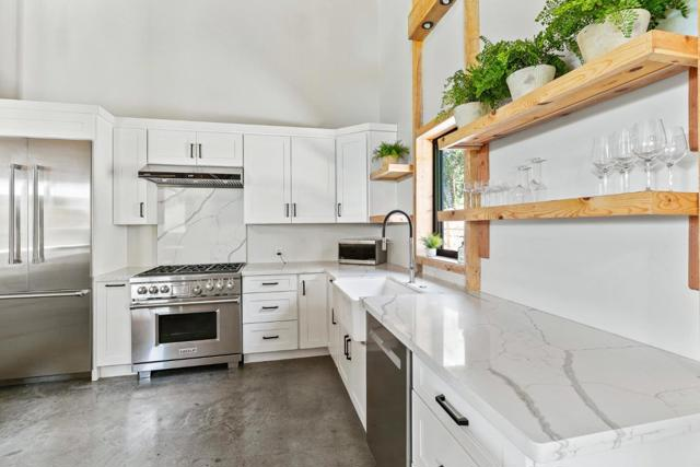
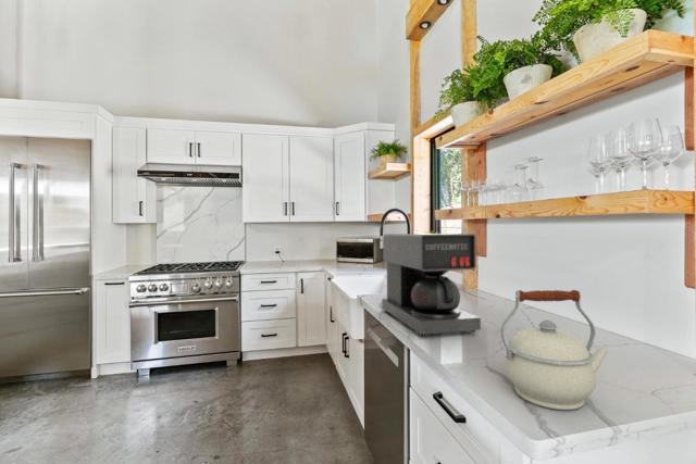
+ kettle (555, 342)
+ coffee maker (424, 277)
